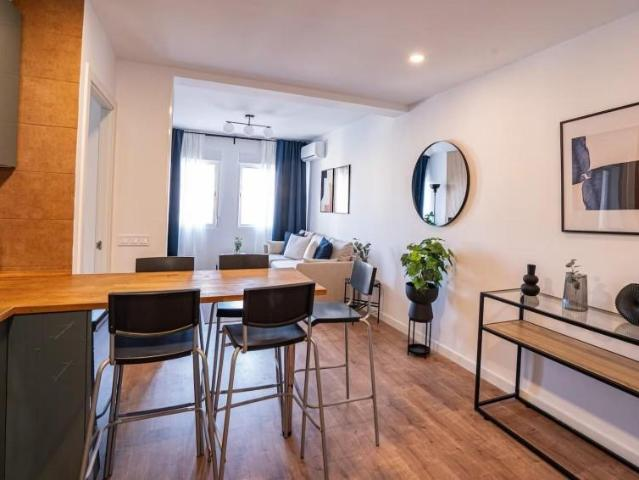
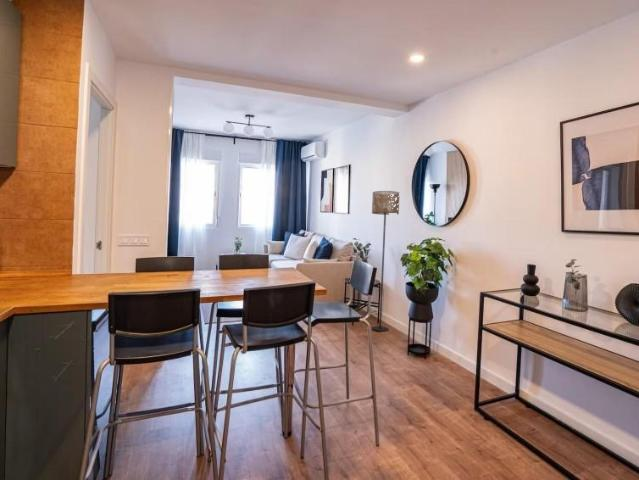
+ floor lamp (383, 260)
